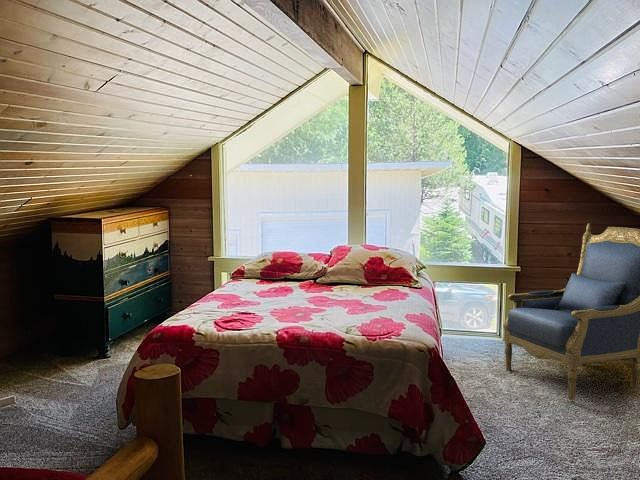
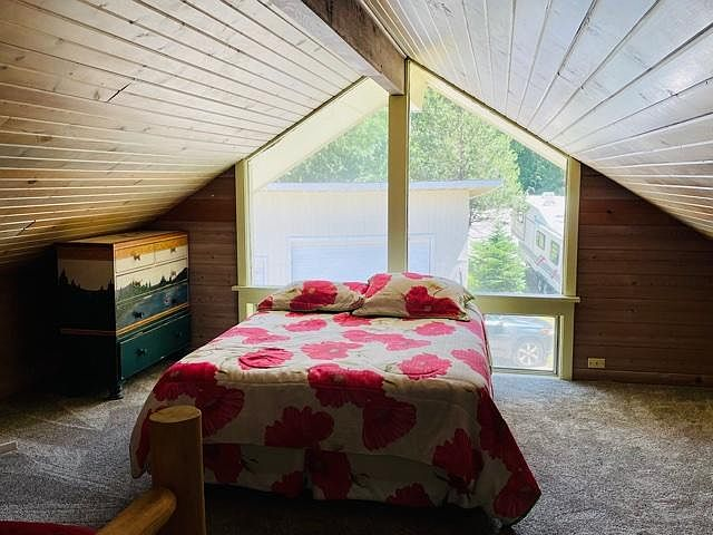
- armchair (578, 303)
